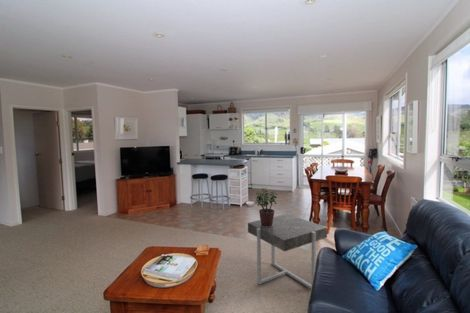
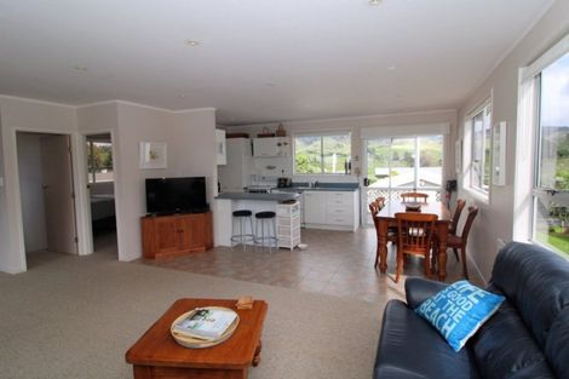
- potted plant (266, 206)
- side table (284, 251)
